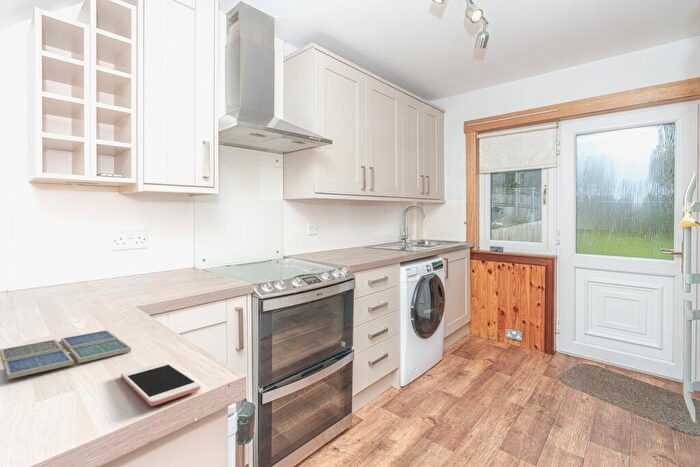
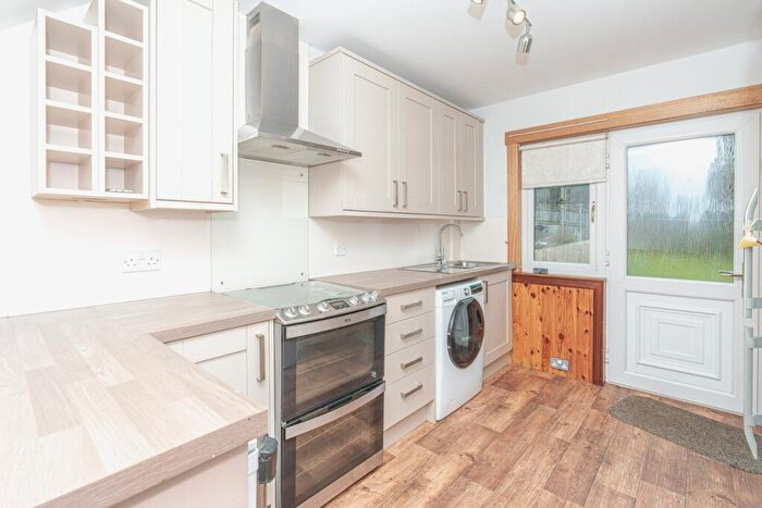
- cell phone (159, 380)
- drink coaster (65, 351)
